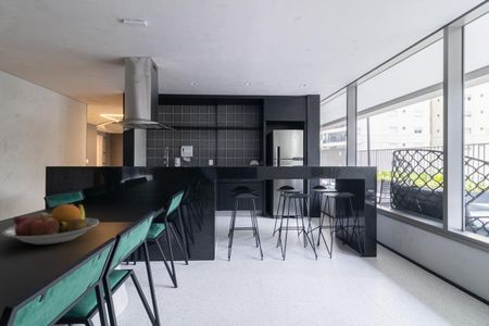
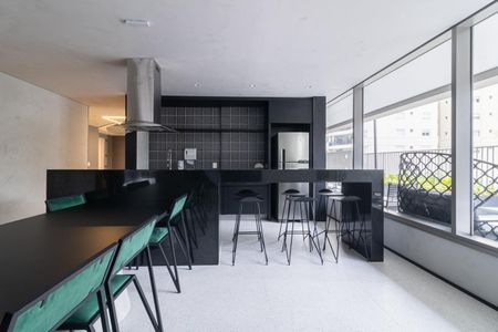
- fruit bowl (54, 222)
